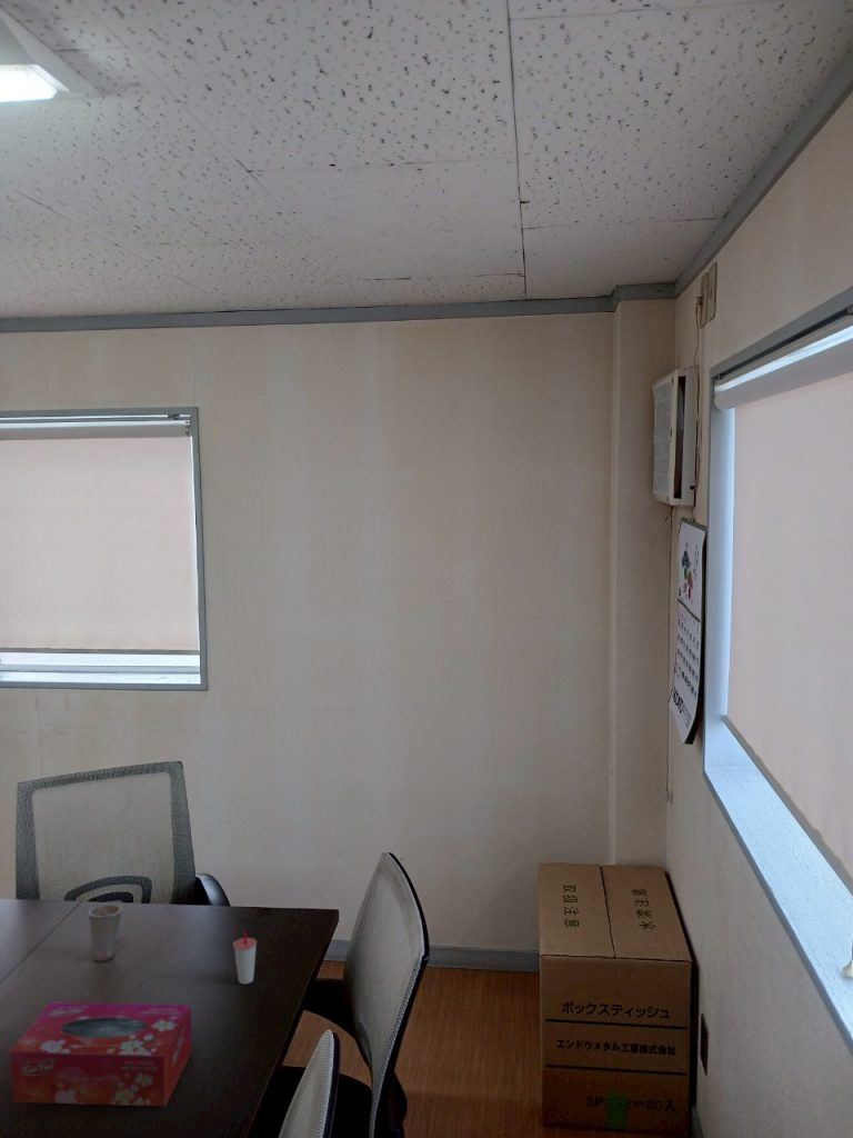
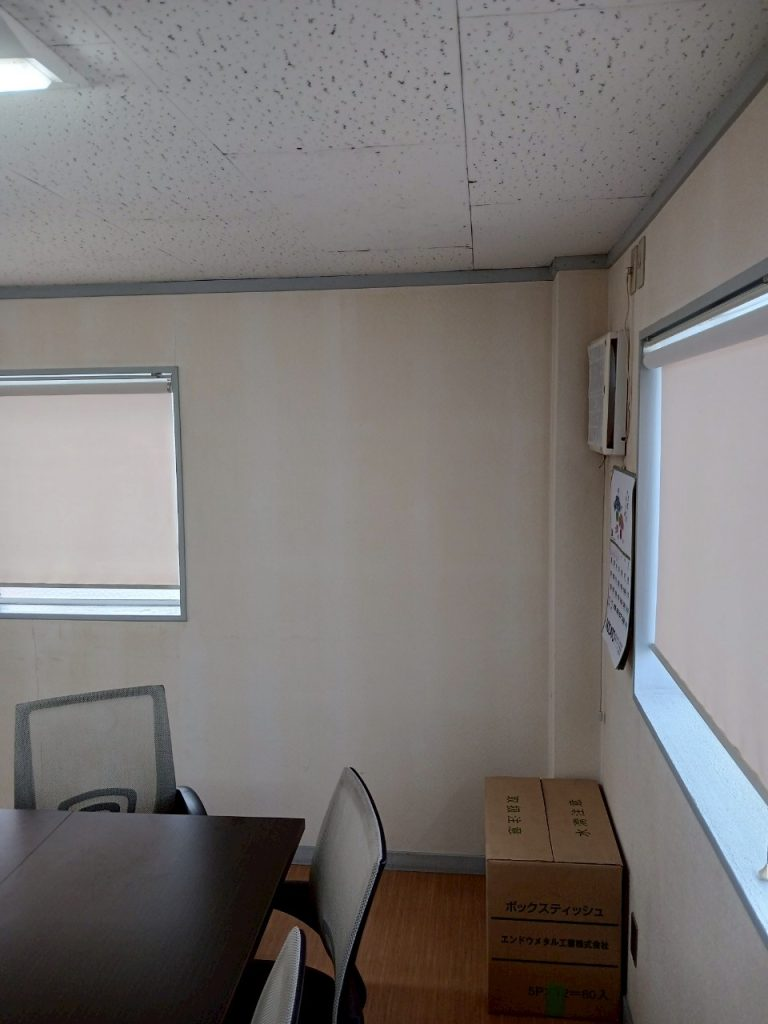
- tissue box (104, 1051)
- cup (244, 955)
- cup (106, 931)
